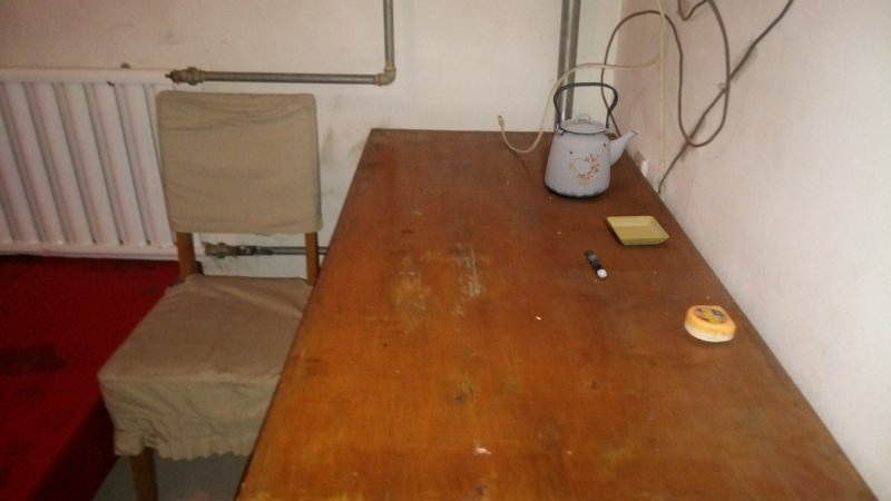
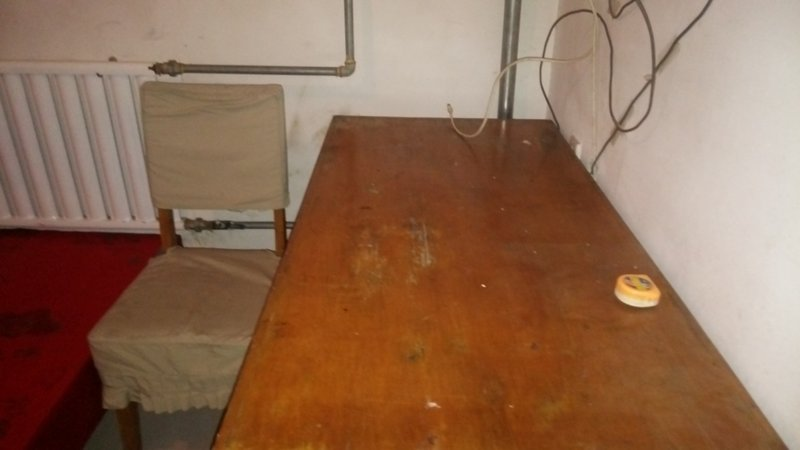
- kettle (594, 138)
- pepper shaker (595, 263)
- saucer (636, 232)
